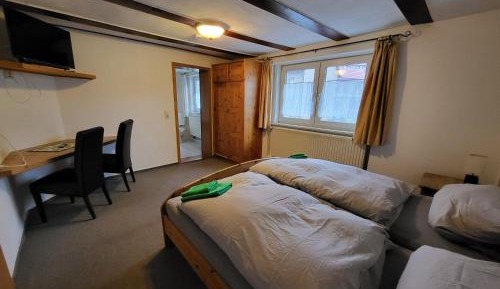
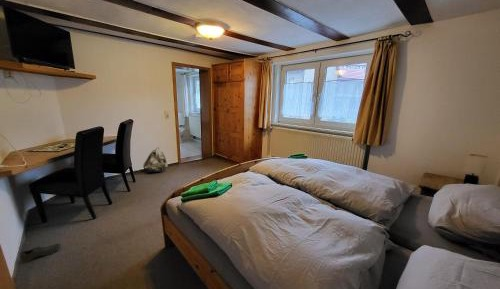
+ backpack (154, 160)
+ shoe (40, 248)
